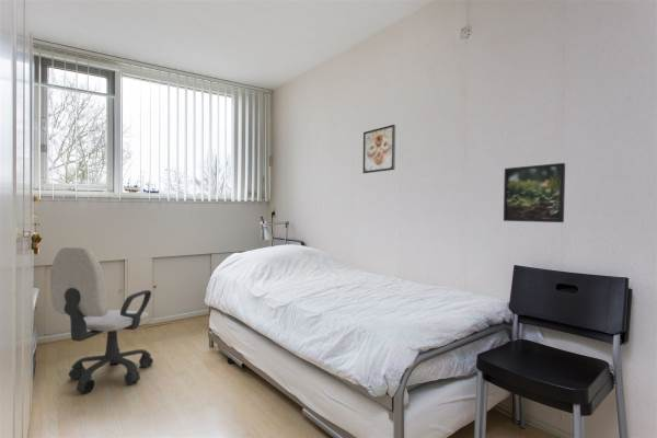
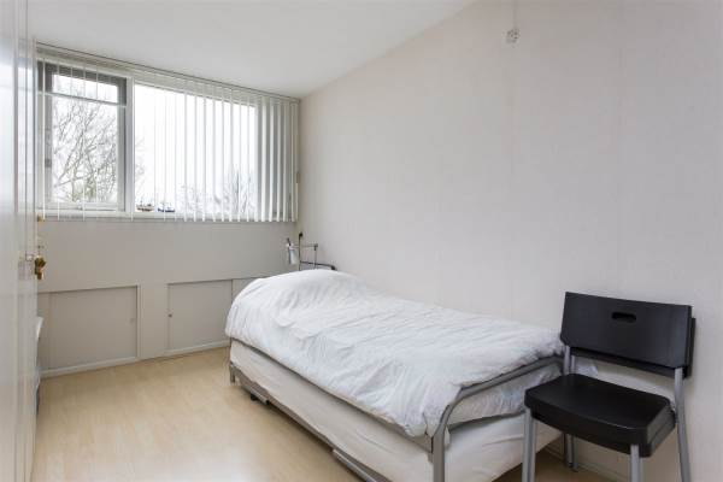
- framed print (378, 150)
- office chair (105, 311)
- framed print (532, 194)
